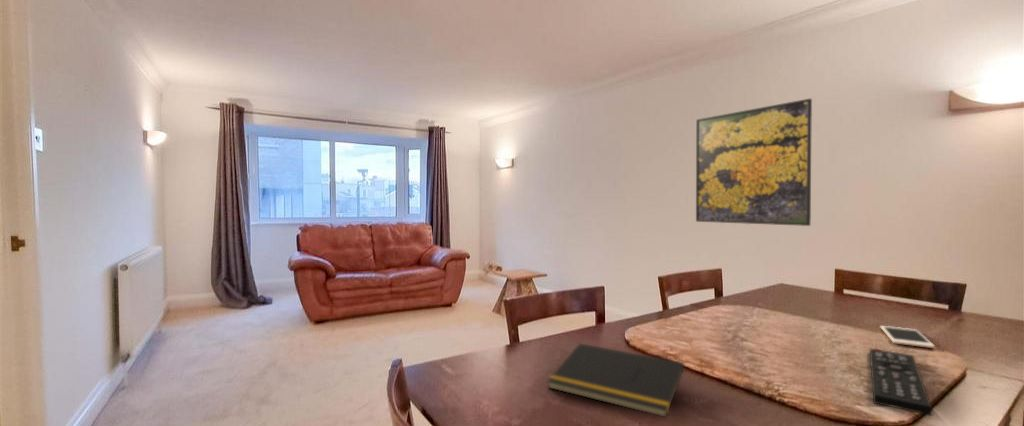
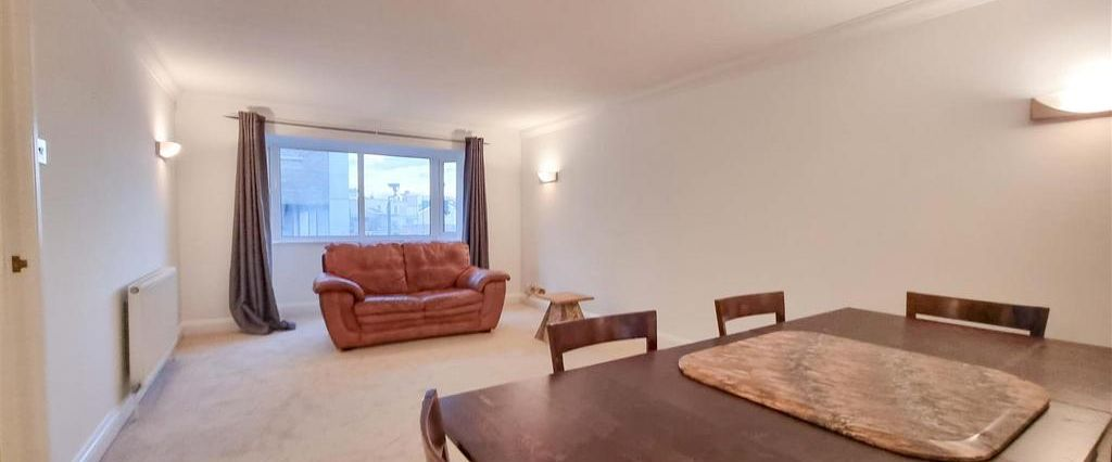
- cell phone (905, 336)
- notepad (616, 374)
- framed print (747, 167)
- remote control (895, 375)
